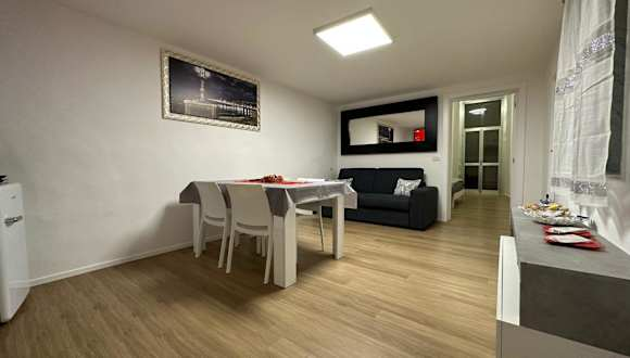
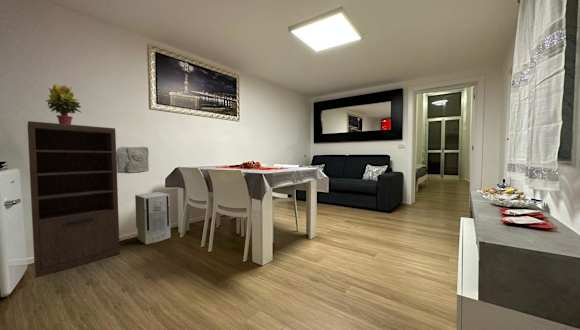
+ air purifier (153, 216)
+ shelving unit (76, 193)
+ potted plant (63, 105)
+ stone relief (133, 160)
